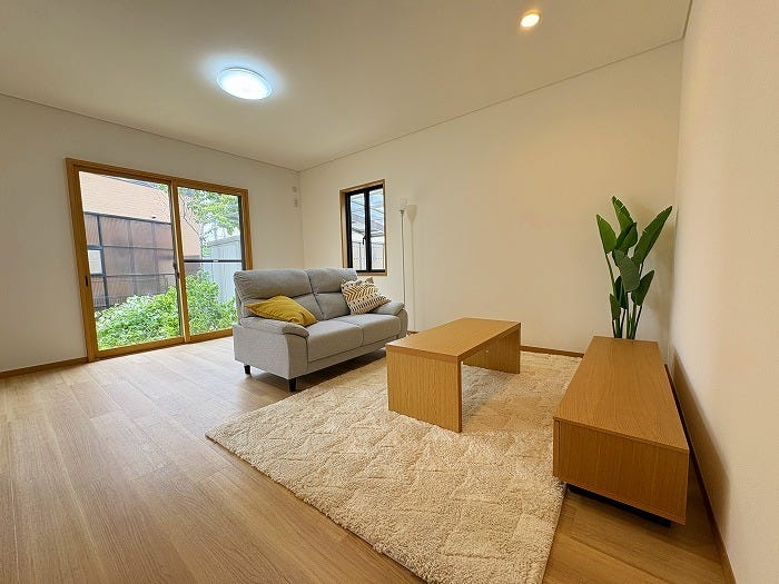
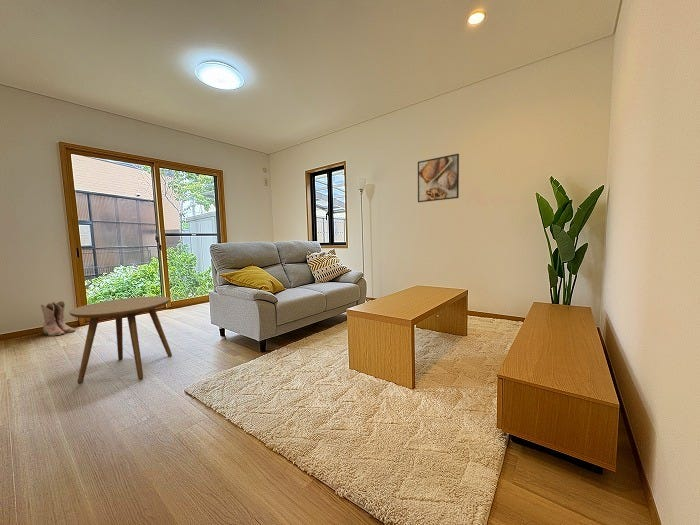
+ boots (57, 317)
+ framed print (437, 179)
+ side table (122, 336)
